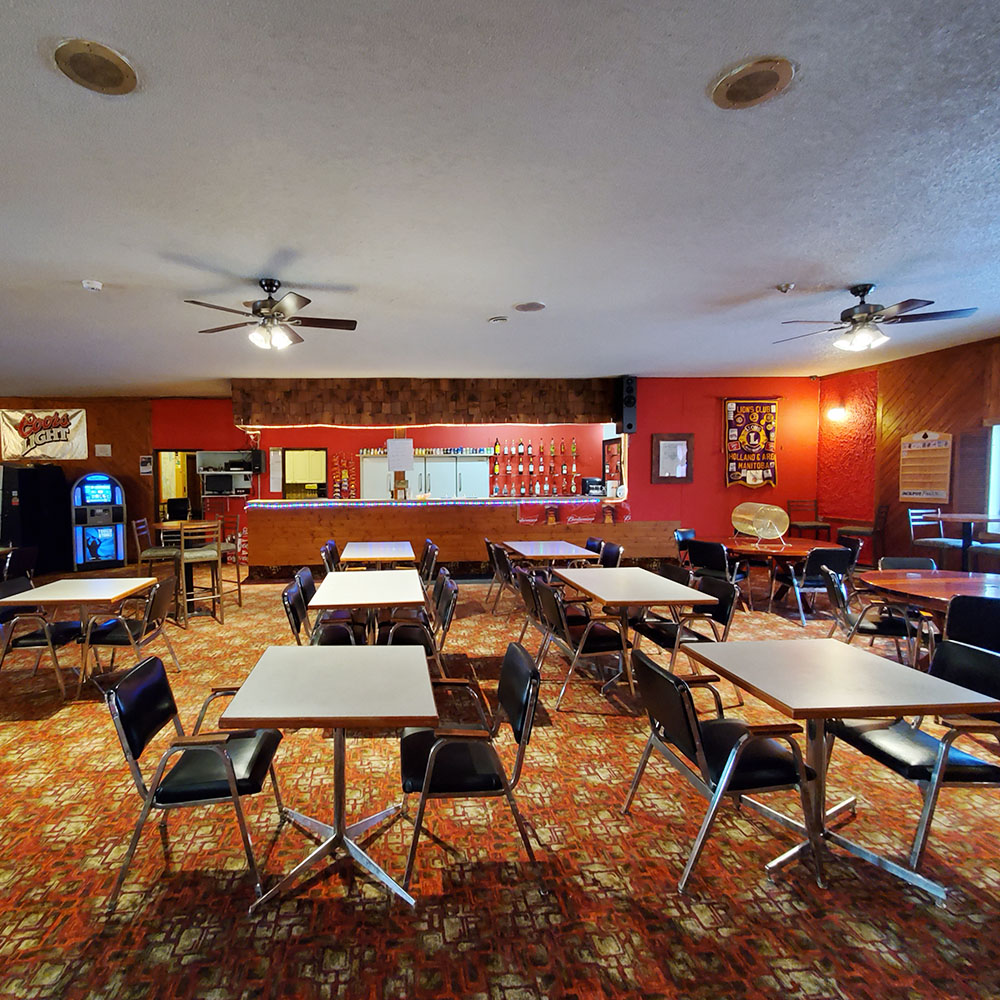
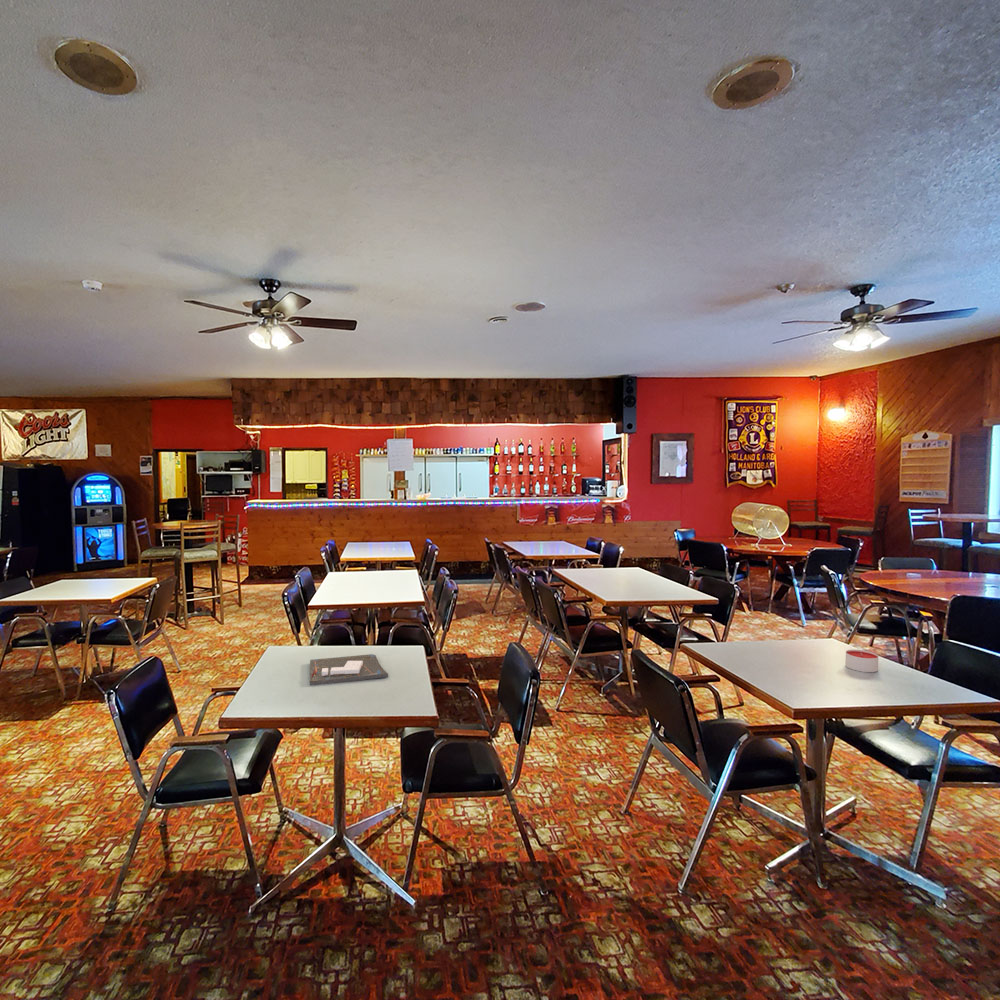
+ candle (861, 660)
+ board game (344, 667)
